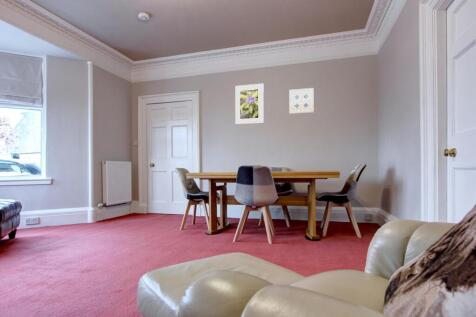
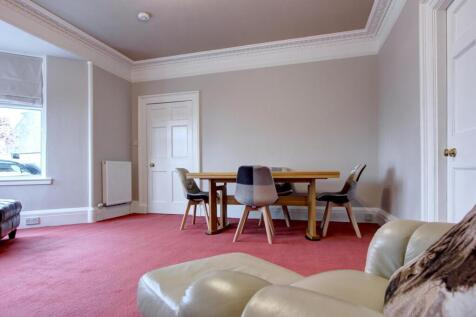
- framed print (249, 104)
- wall art (301, 101)
